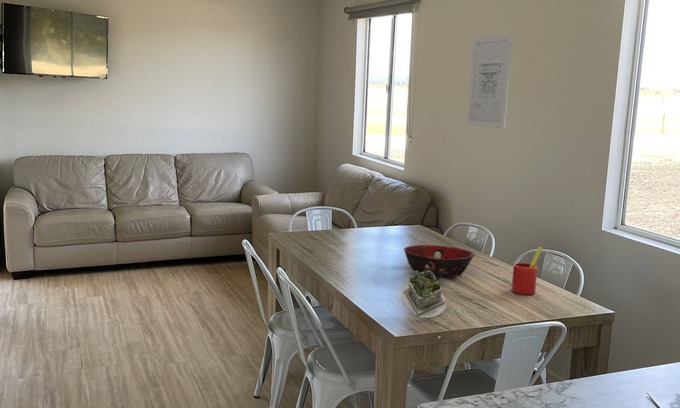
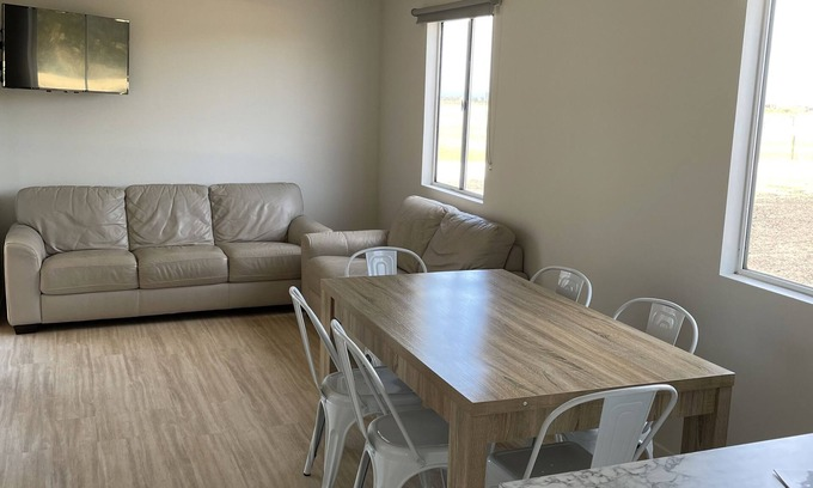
- decorative bowl (438, 262)
- straw (527, 269)
- wall art (488, 82)
- succulent plant (424, 292)
